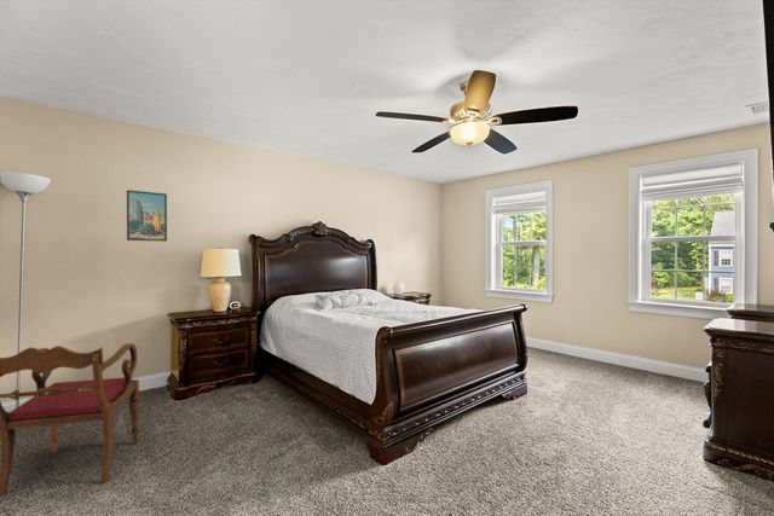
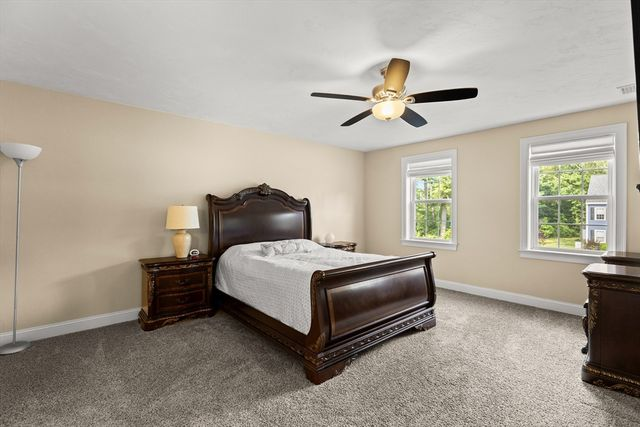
- armchair (73, 402)
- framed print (146, 216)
